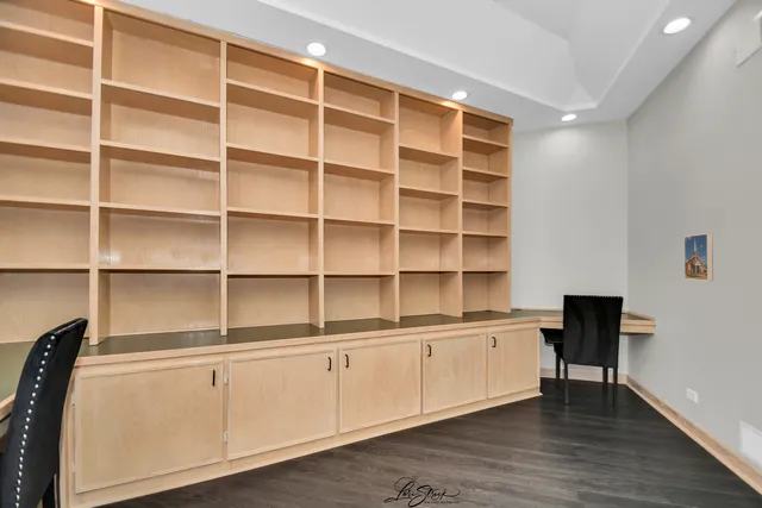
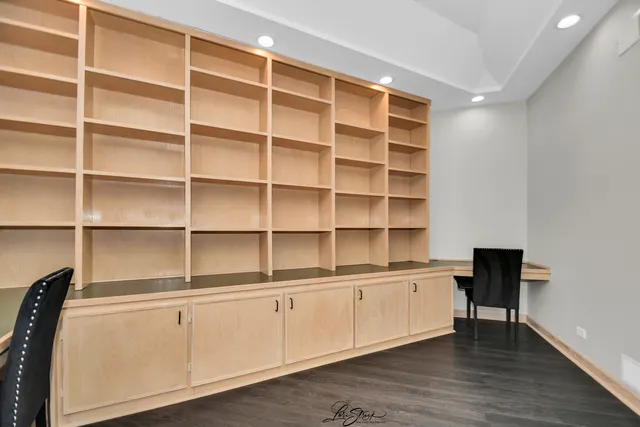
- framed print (698, 257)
